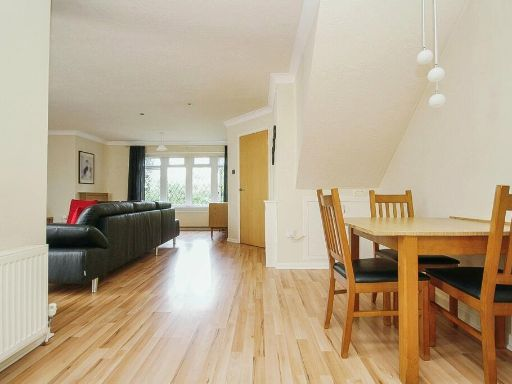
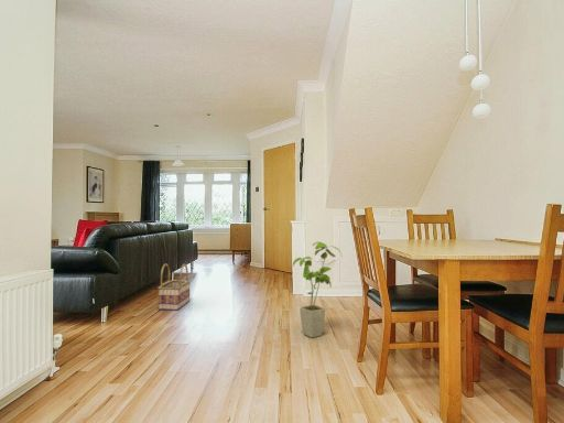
+ house plant (317, 288)
+ basket (174, 284)
